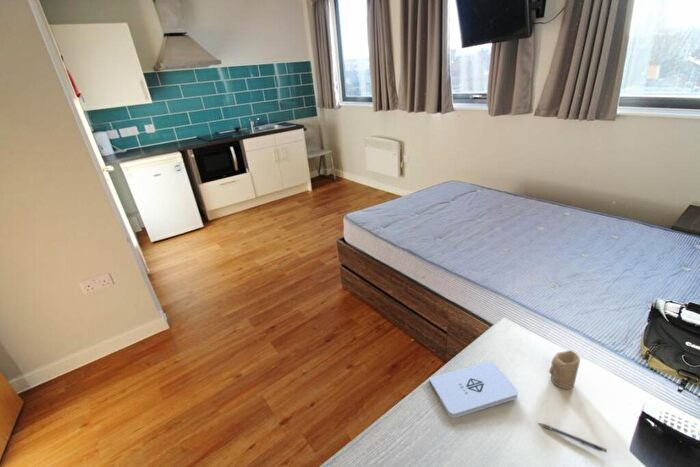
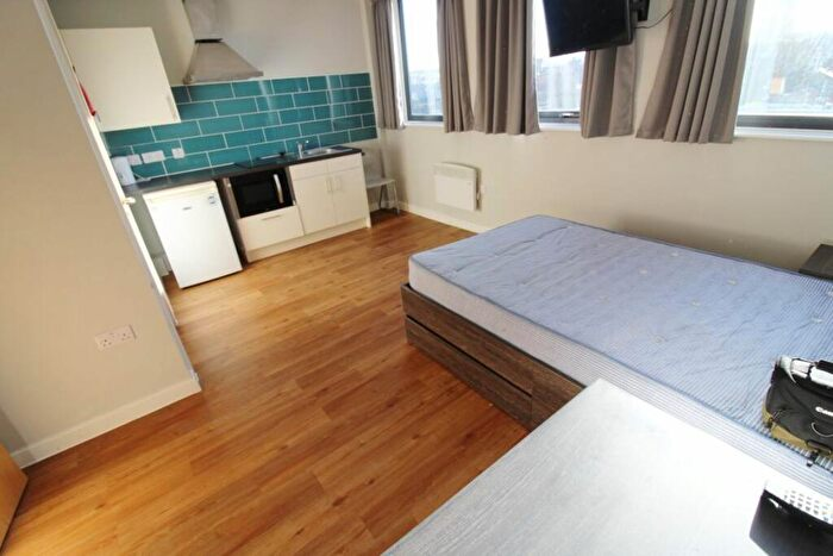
- notepad (472, 387)
- pen (570, 436)
- candle (563, 368)
